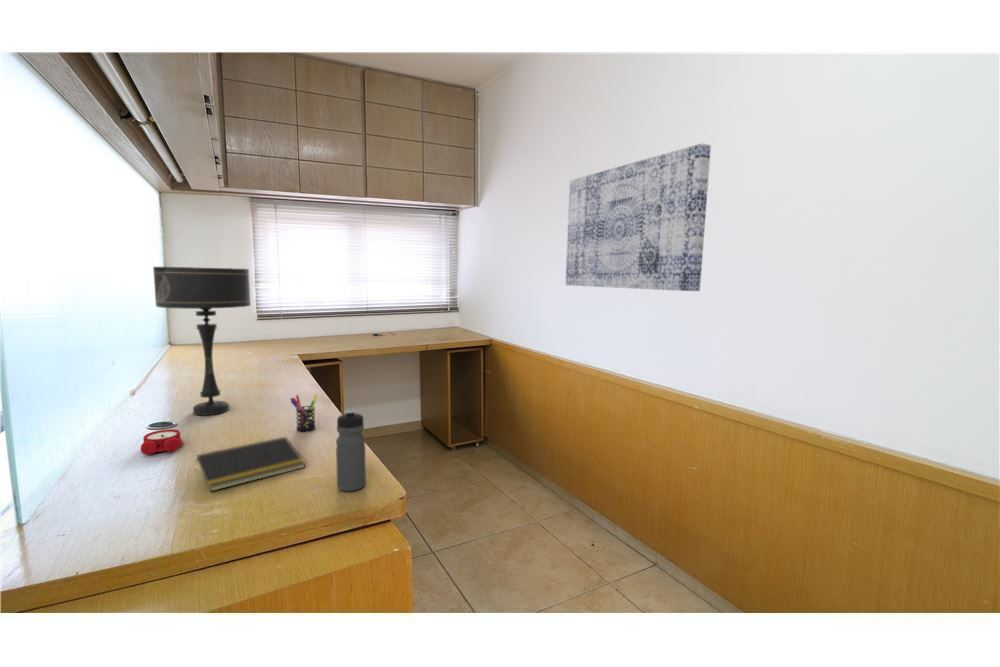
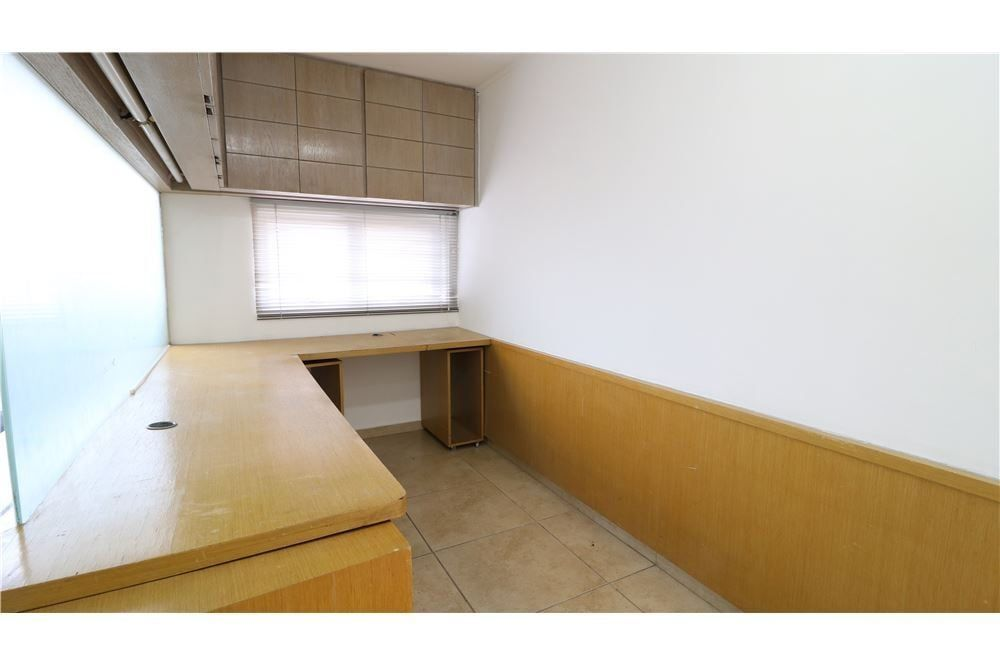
- pen holder (305, 411)
- wall art (625, 227)
- table lamp (207, 340)
- water bottle (350, 448)
- alarm clock (162, 442)
- notepad (252, 461)
